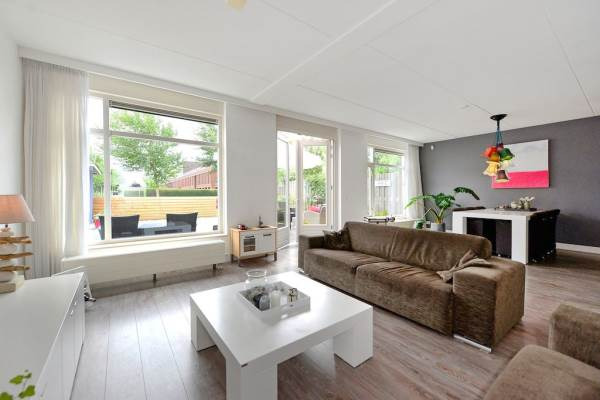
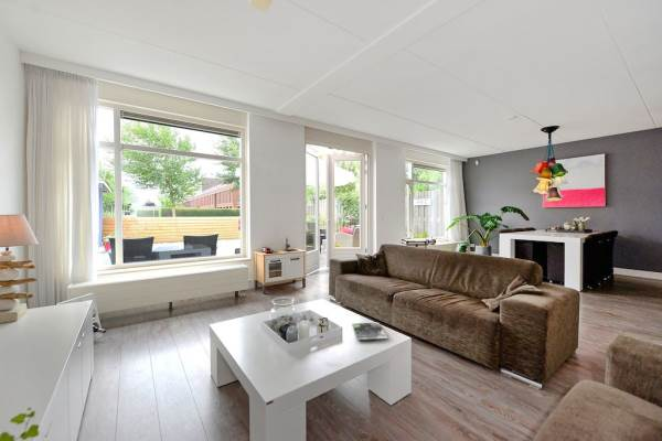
+ magazine (369, 330)
